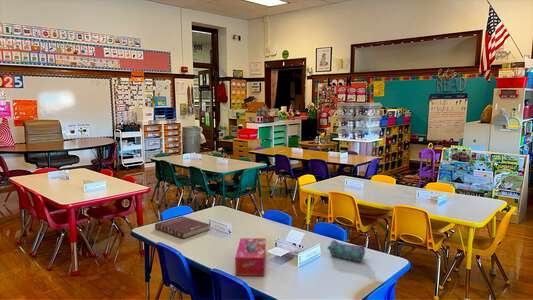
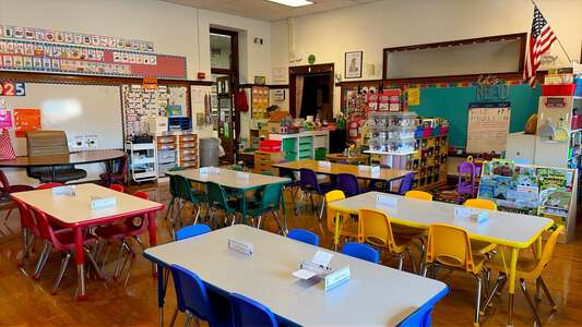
- book (182, 226)
- tissue box (251, 255)
- pencil case (346, 250)
